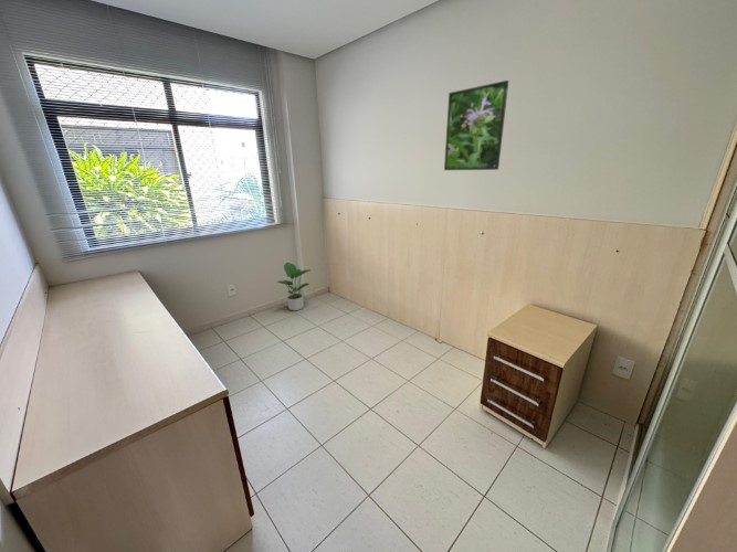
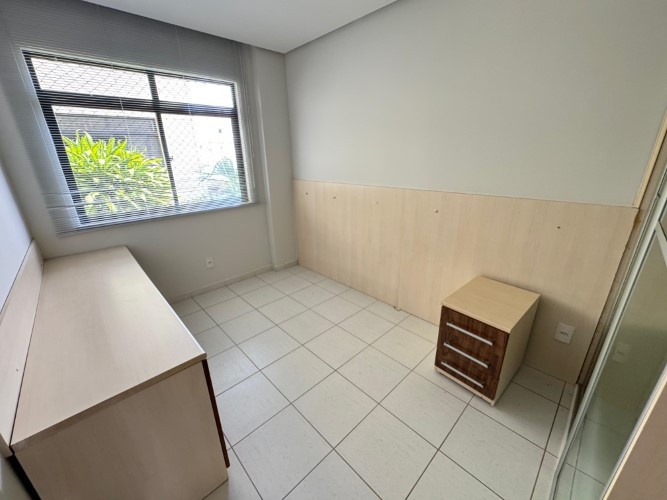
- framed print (473, 129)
- potted plant (293, 287)
